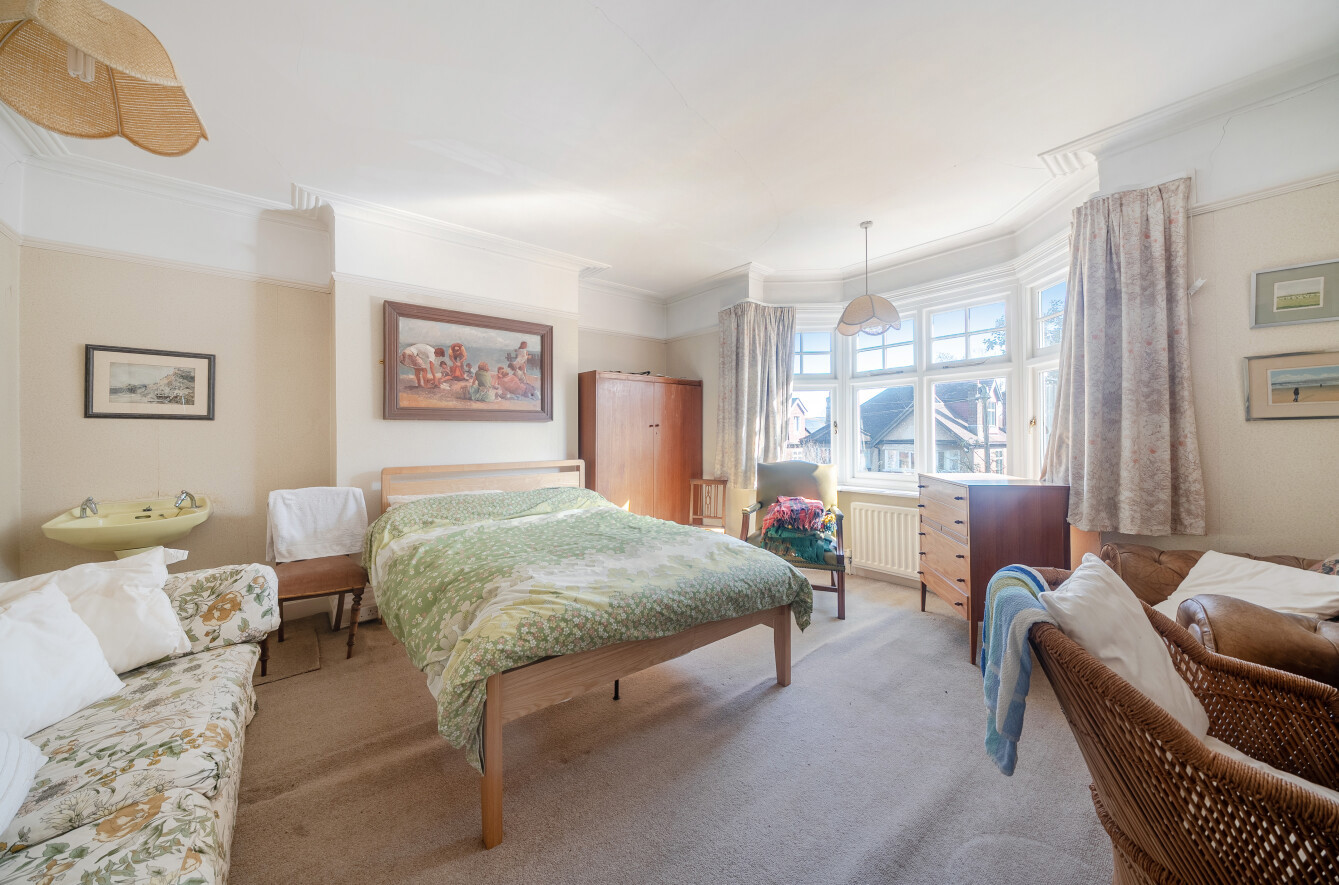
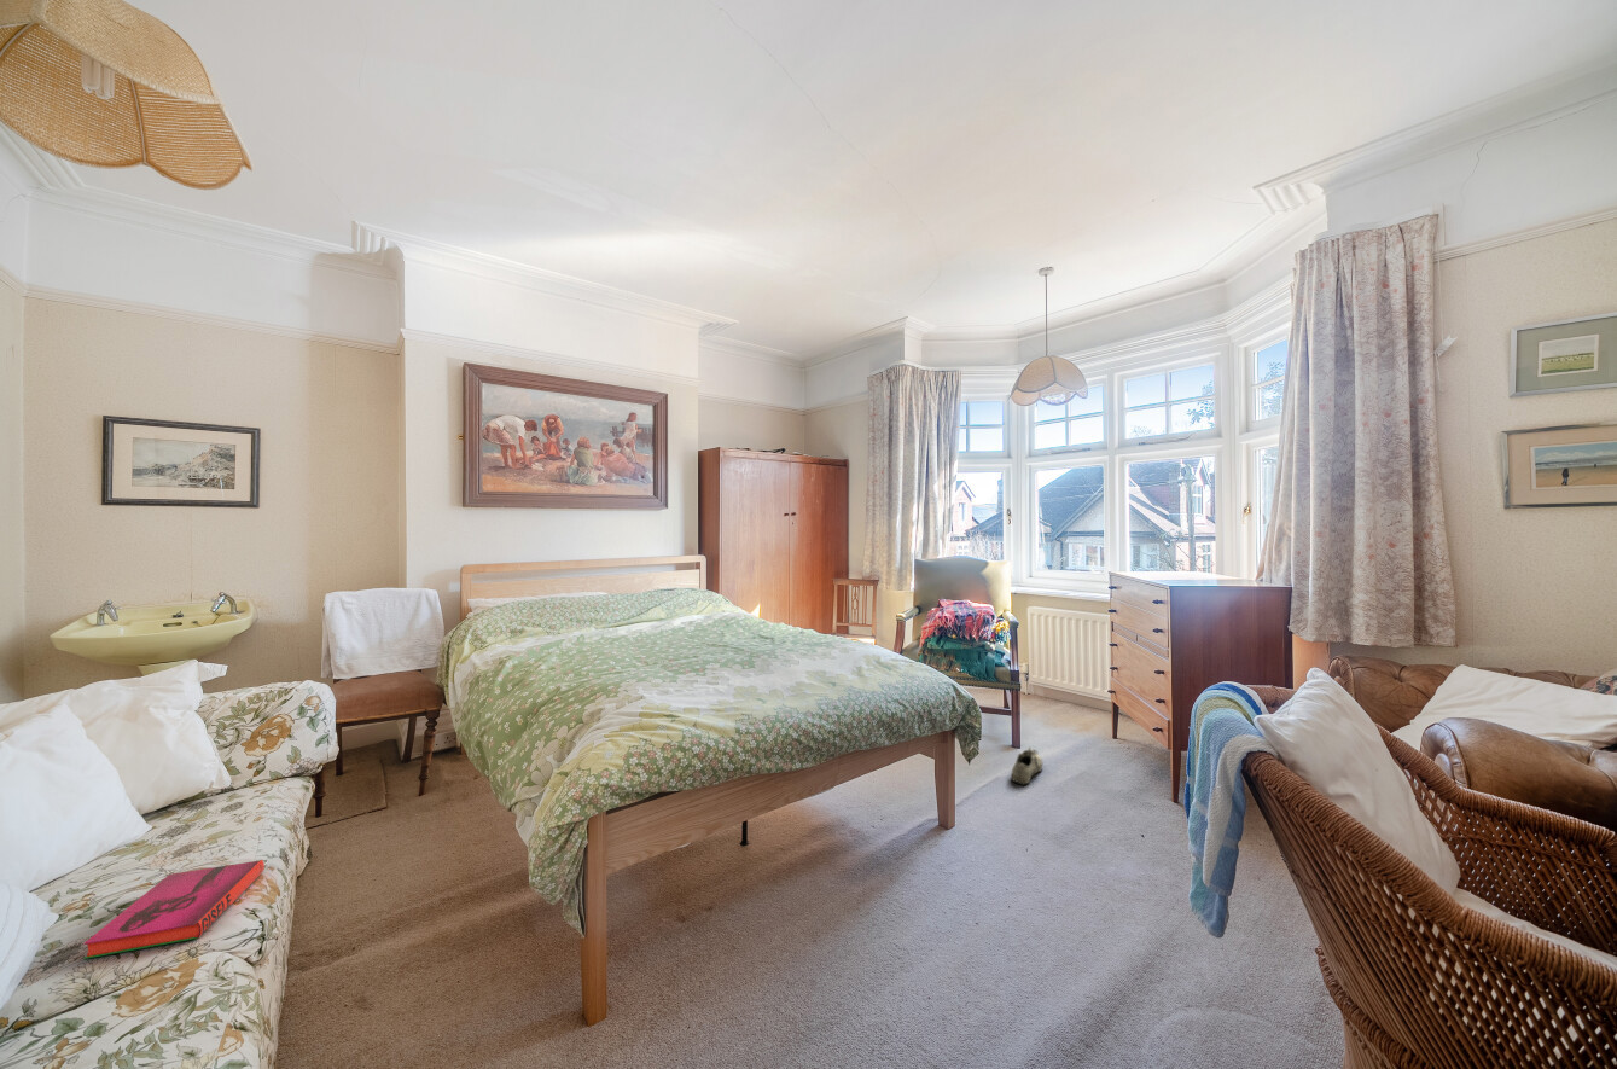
+ shoe (1025, 760)
+ hardback book (184, 904)
